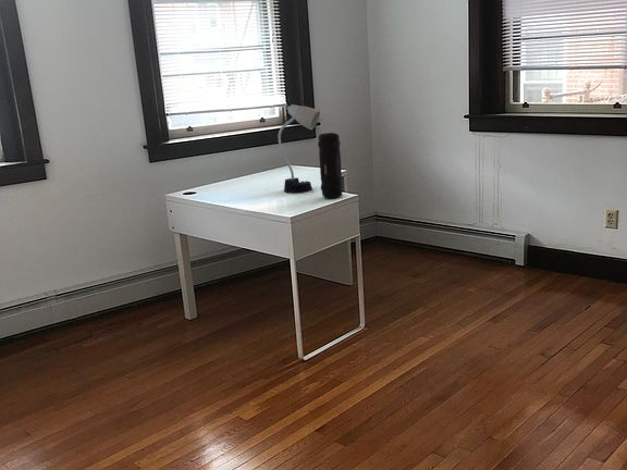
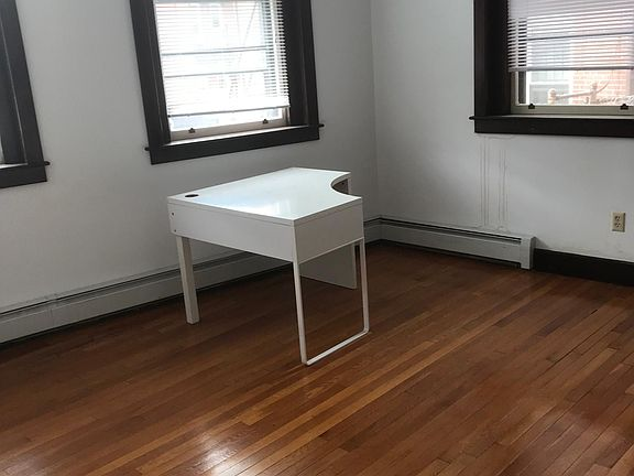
- speaker (330, 165)
- desk lamp (283, 151)
